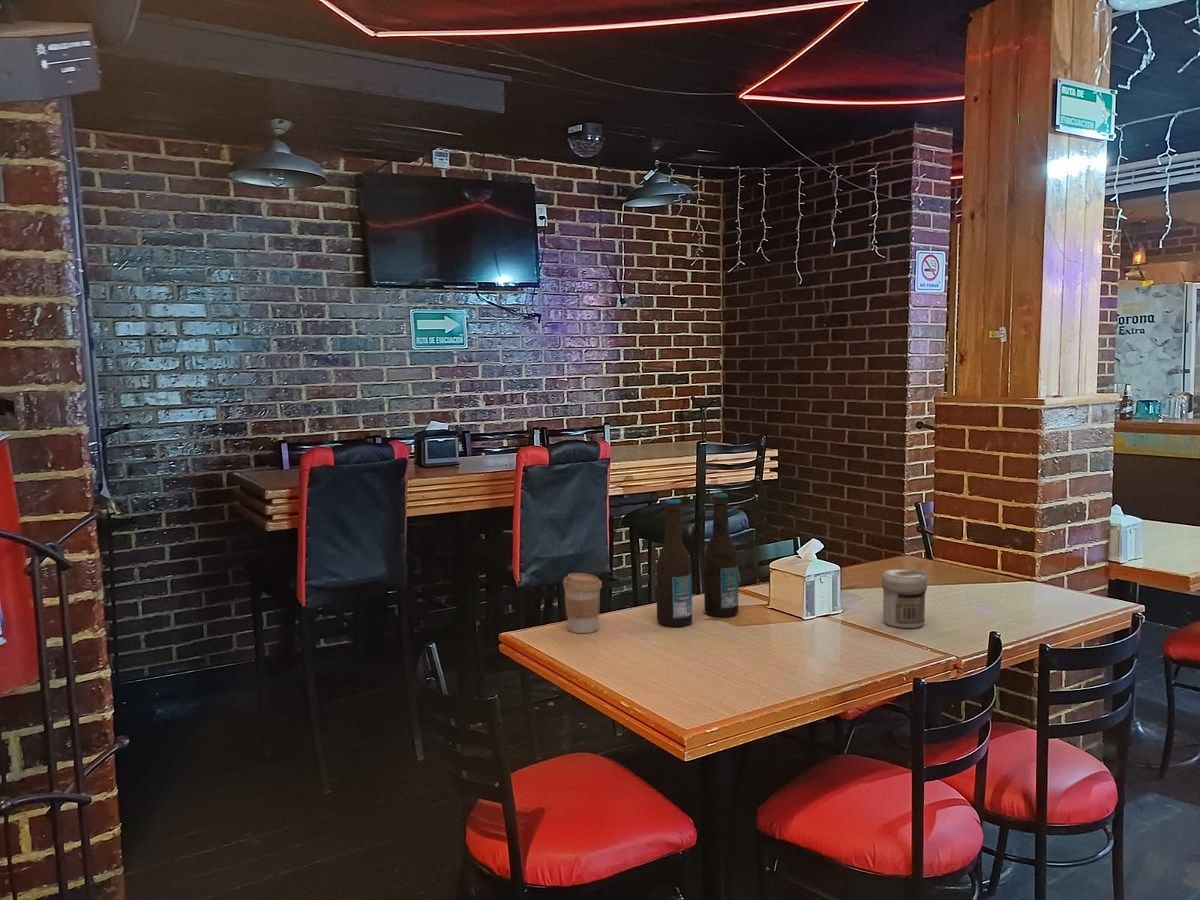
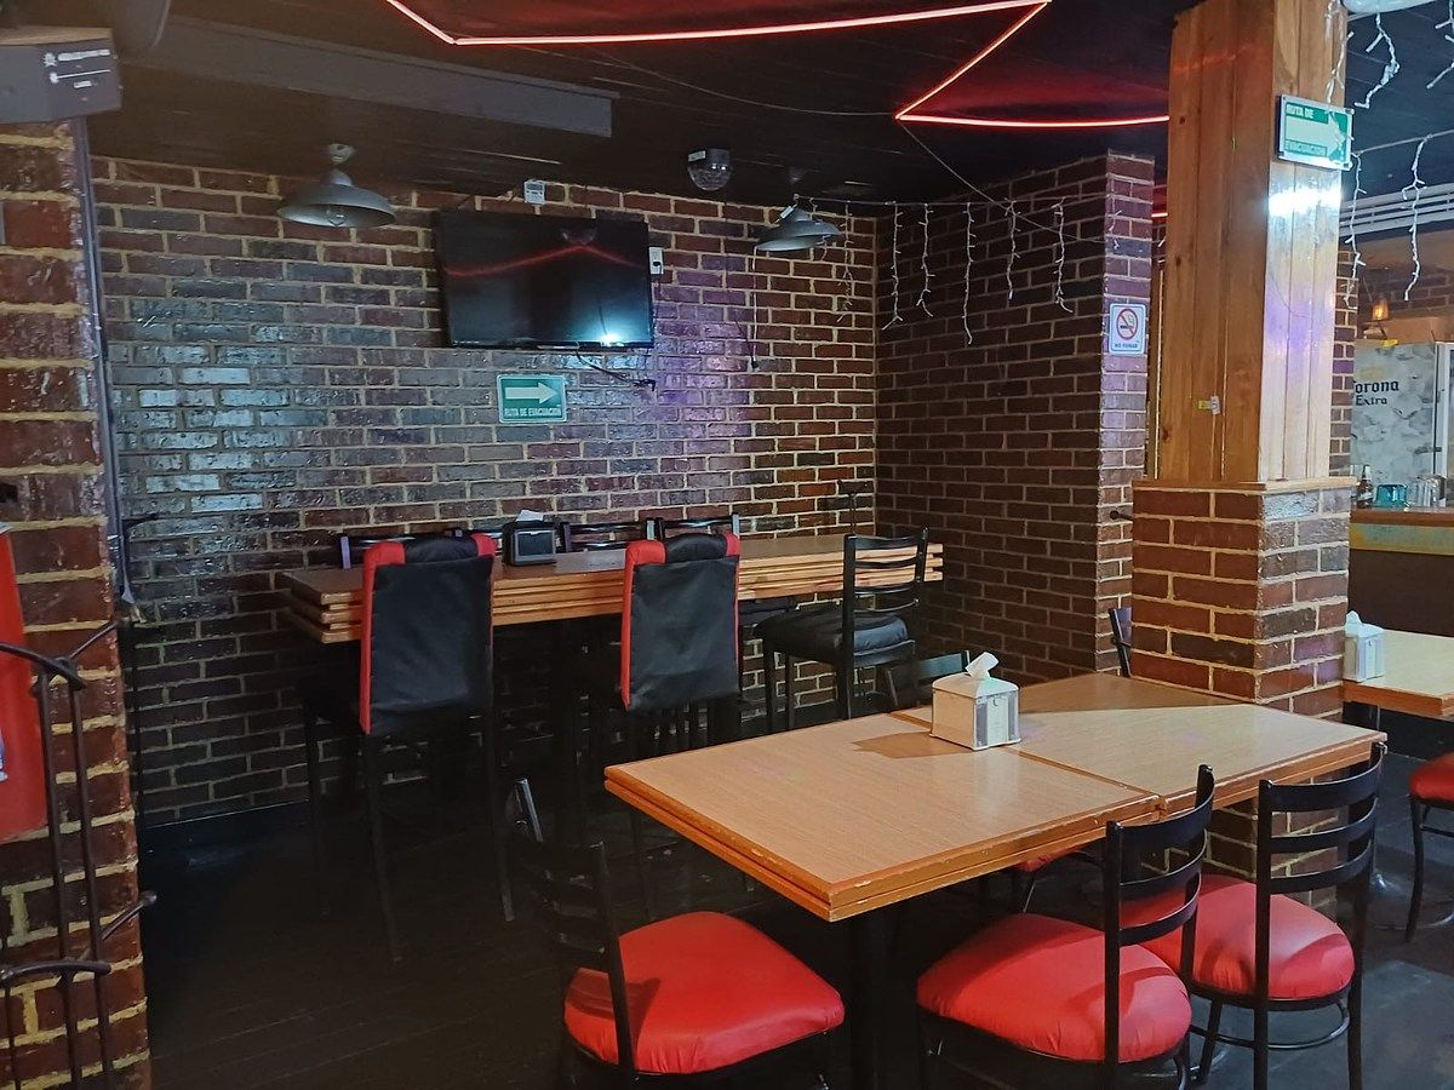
- jar (903, 598)
- beer bottle (704, 557)
- coffee cup (582, 601)
